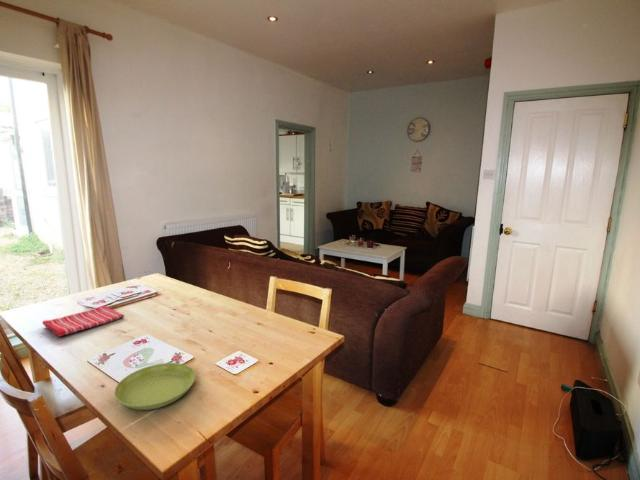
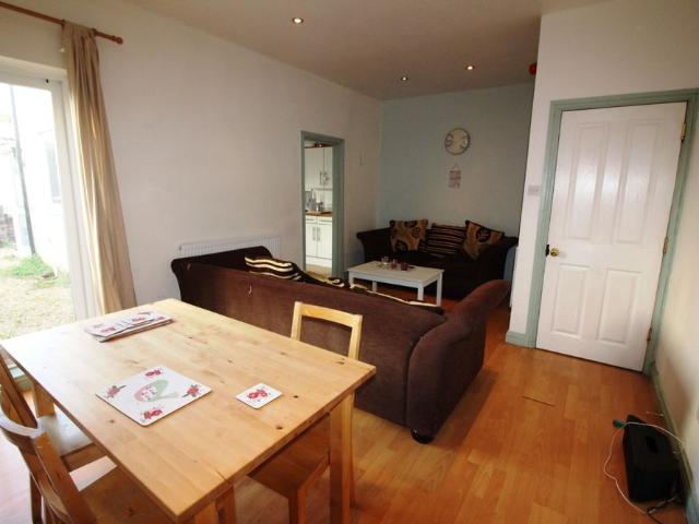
- dish towel (84, 319)
- saucer (157, 386)
